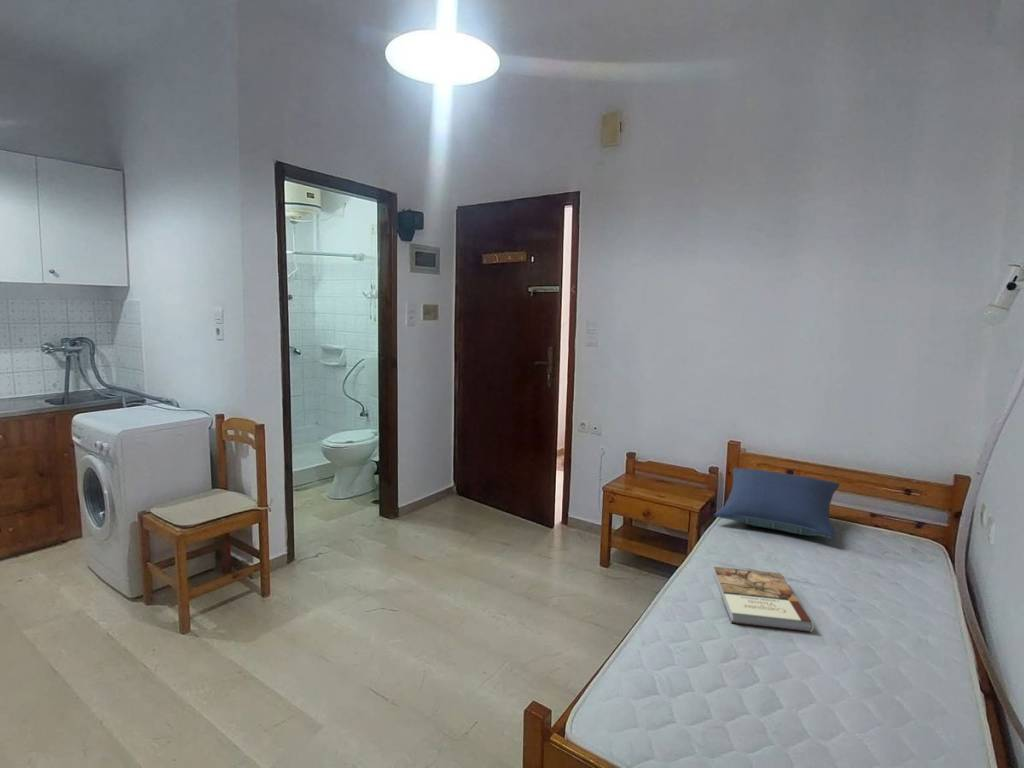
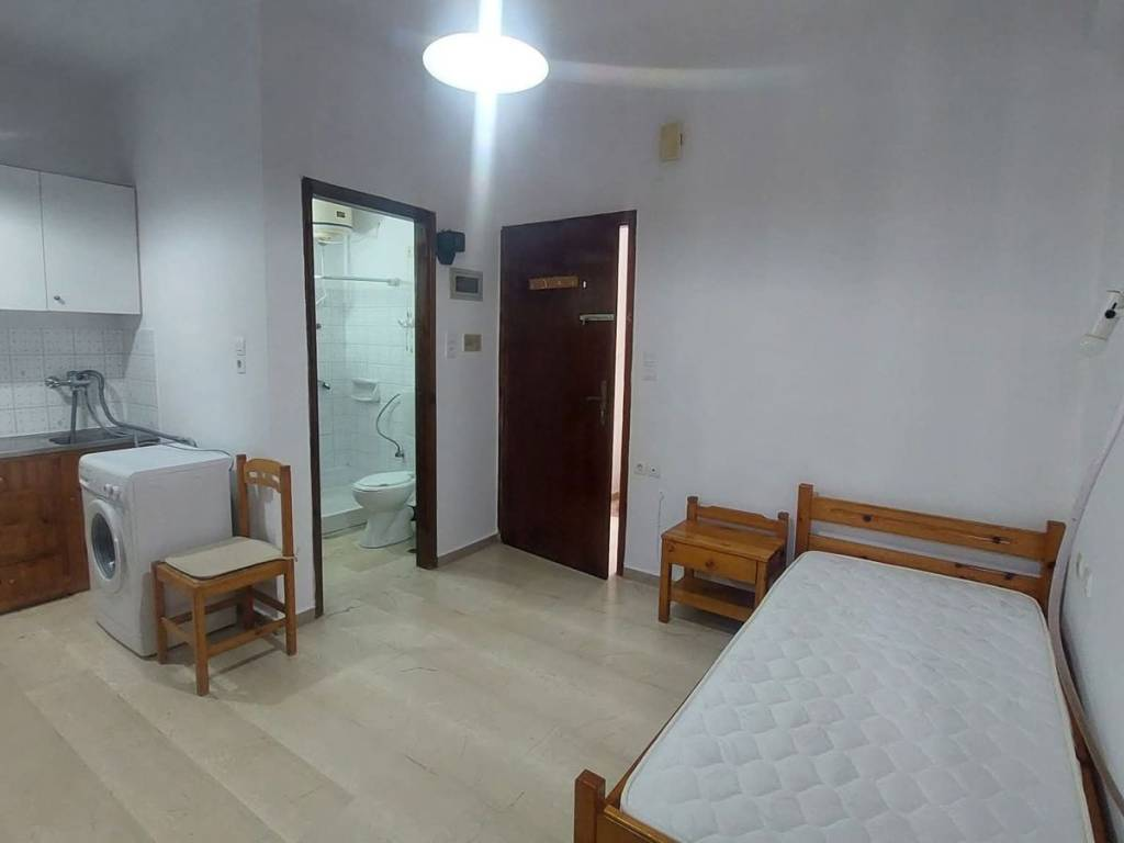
- pillow (777, 499)
- book (758, 596)
